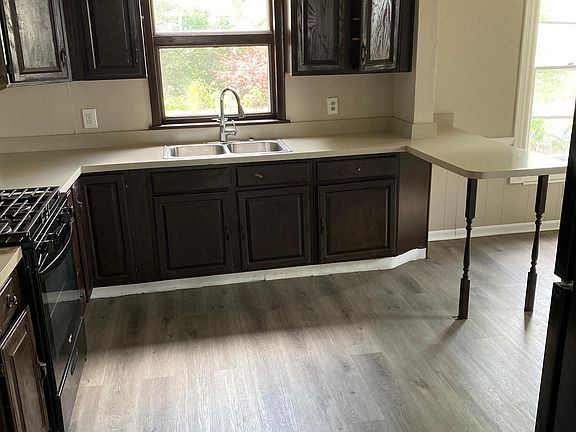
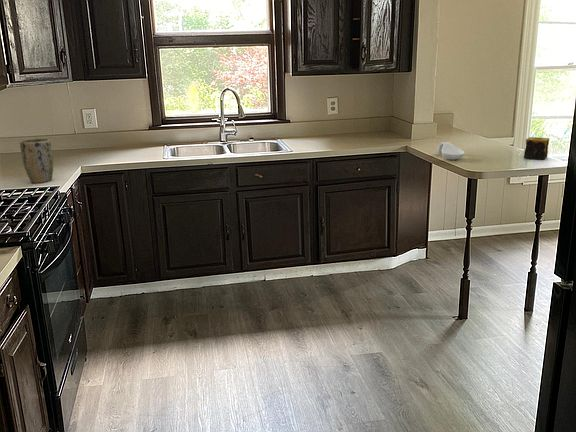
+ candle (536, 148)
+ plant pot (38, 160)
+ spoon rest (448, 150)
